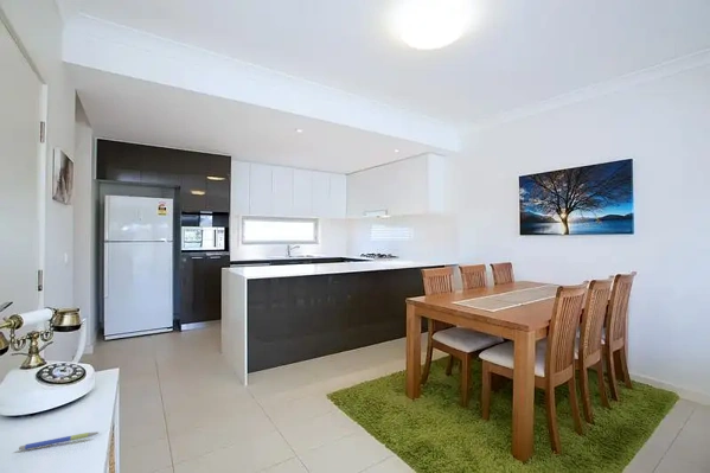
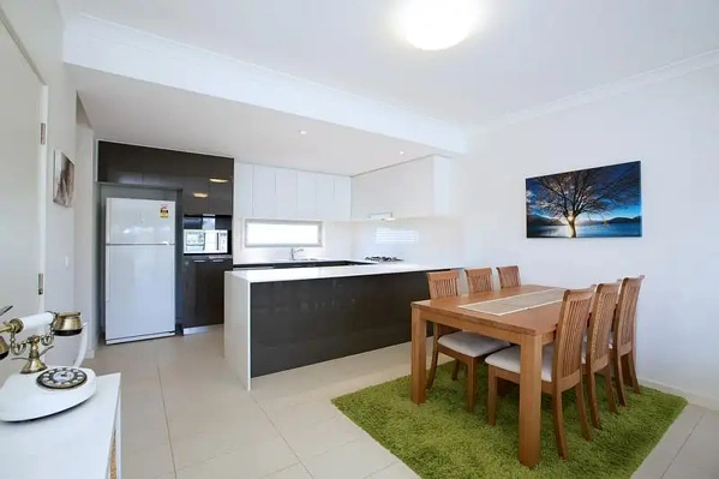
- pen (60, 440)
